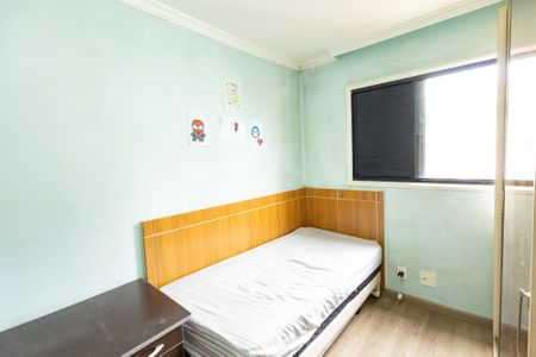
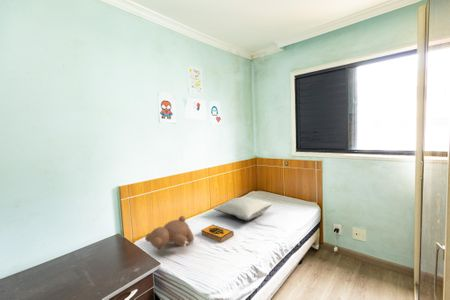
+ teddy bear (169, 234)
+ pillow (243, 207)
+ hardback book (217, 232)
